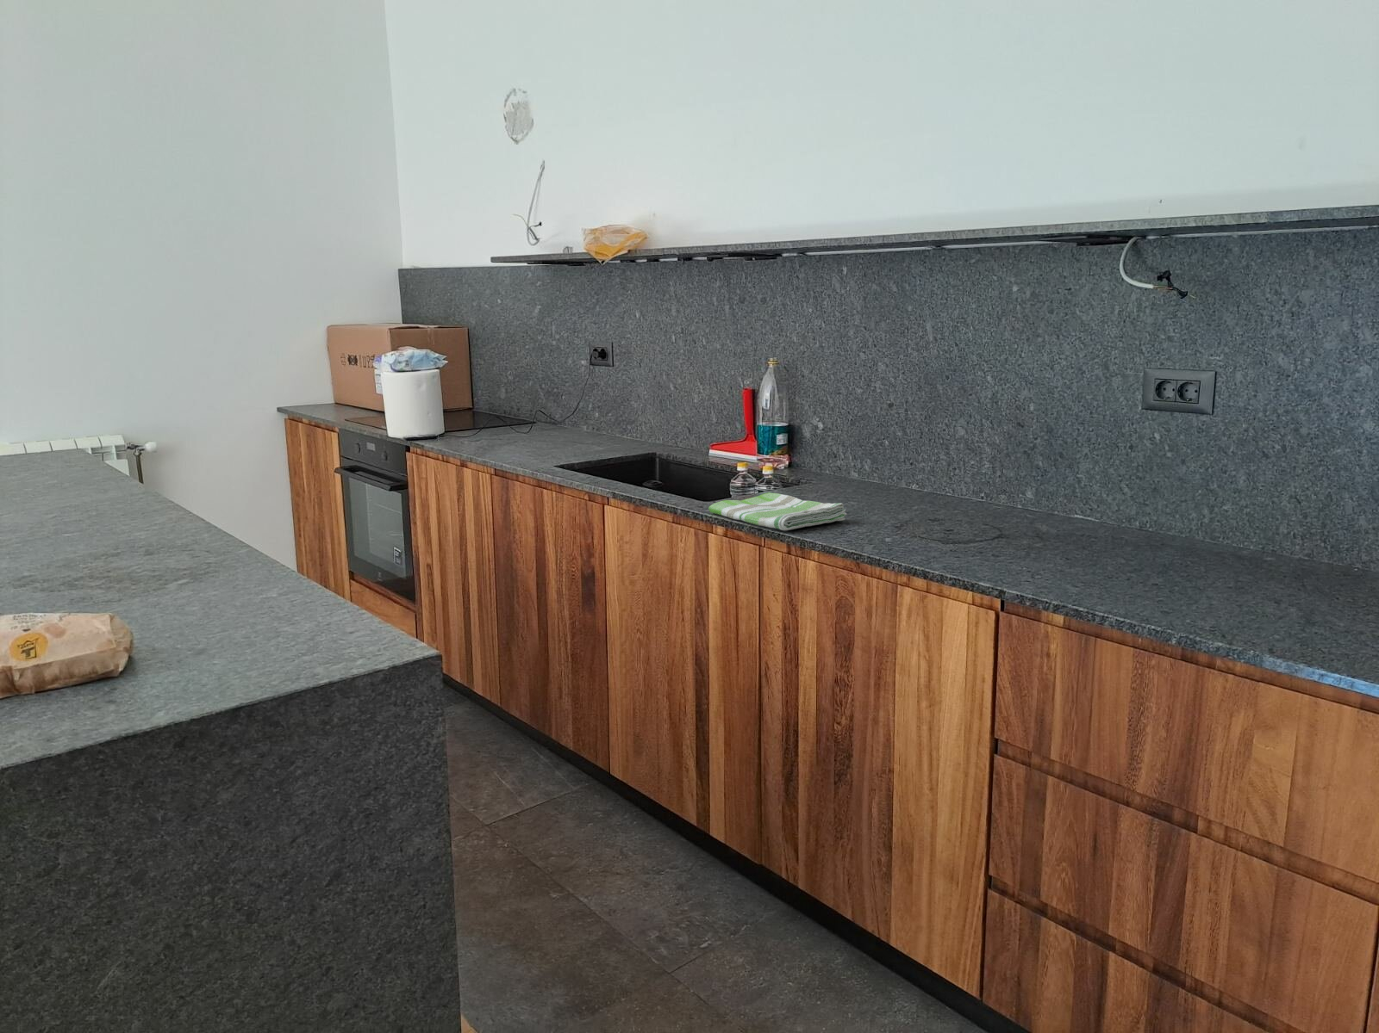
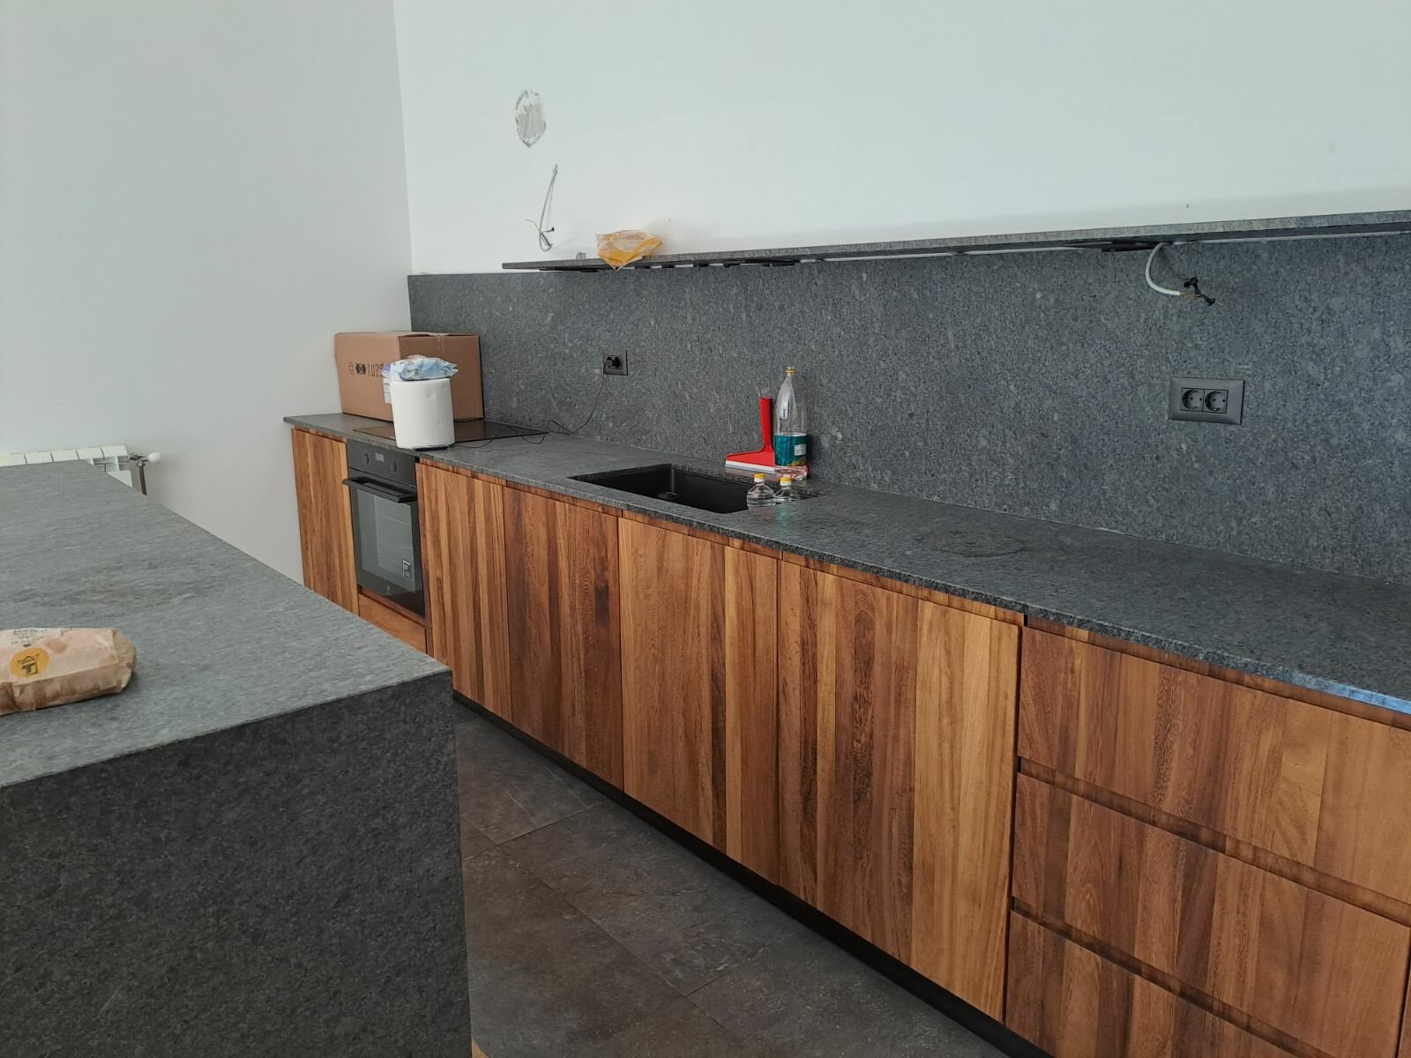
- dish towel (775, 508)
